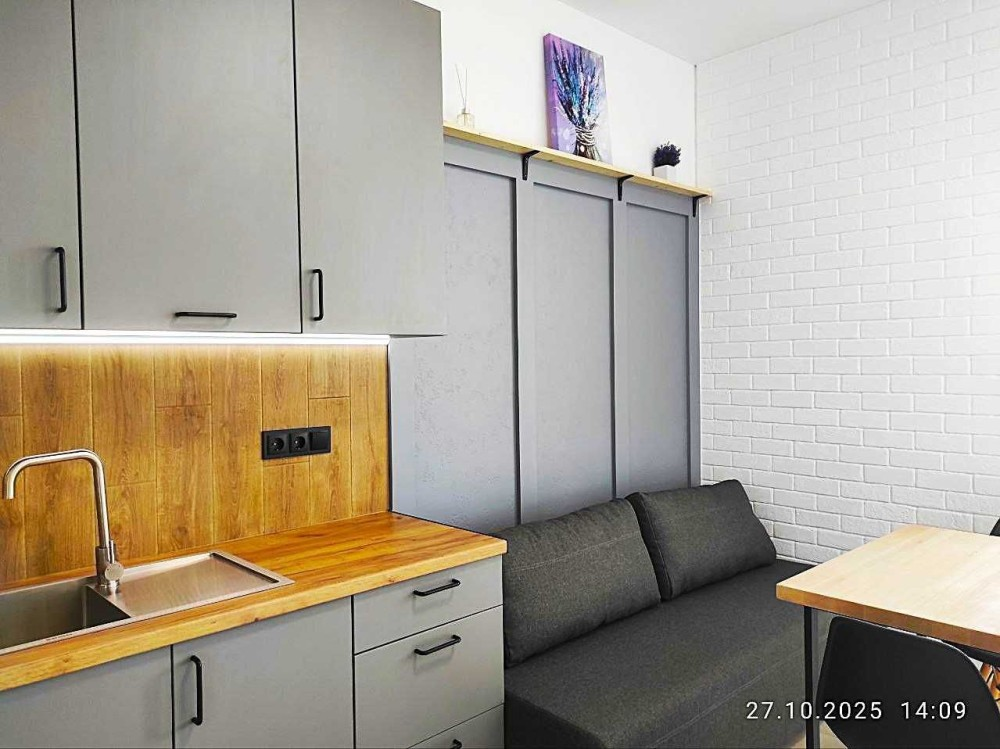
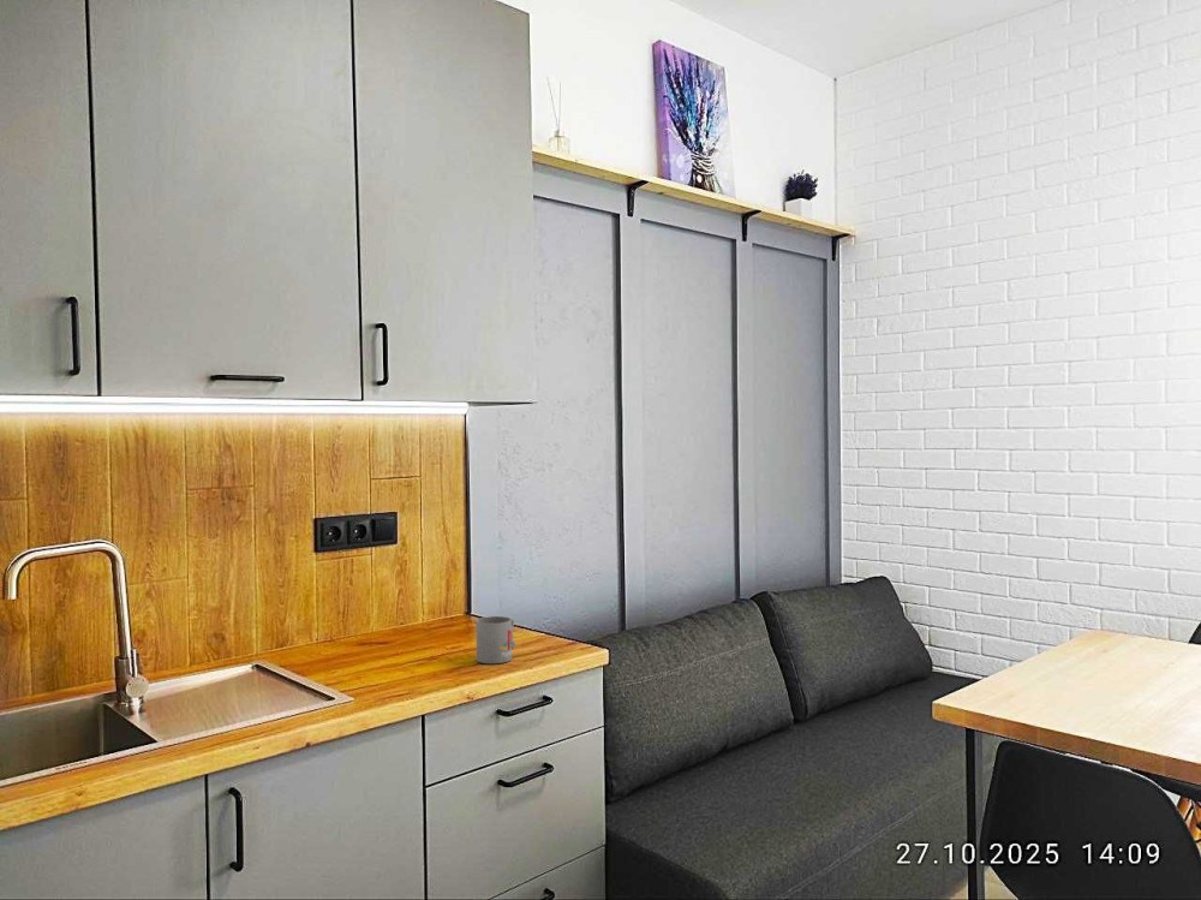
+ mug (498, 637)
